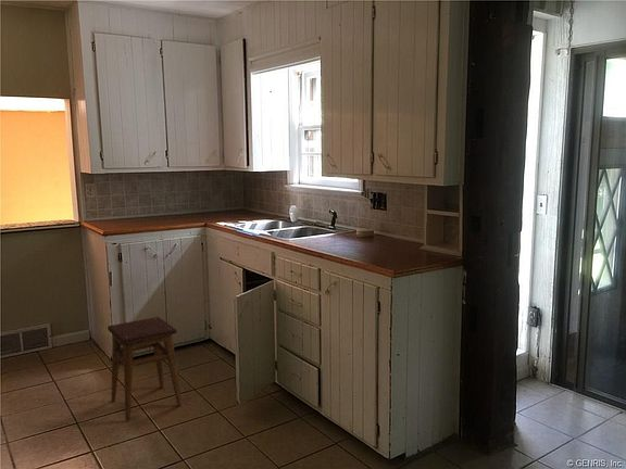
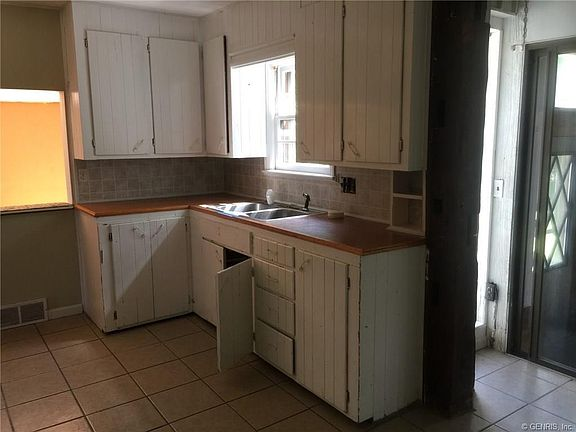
- stool (142, 364)
